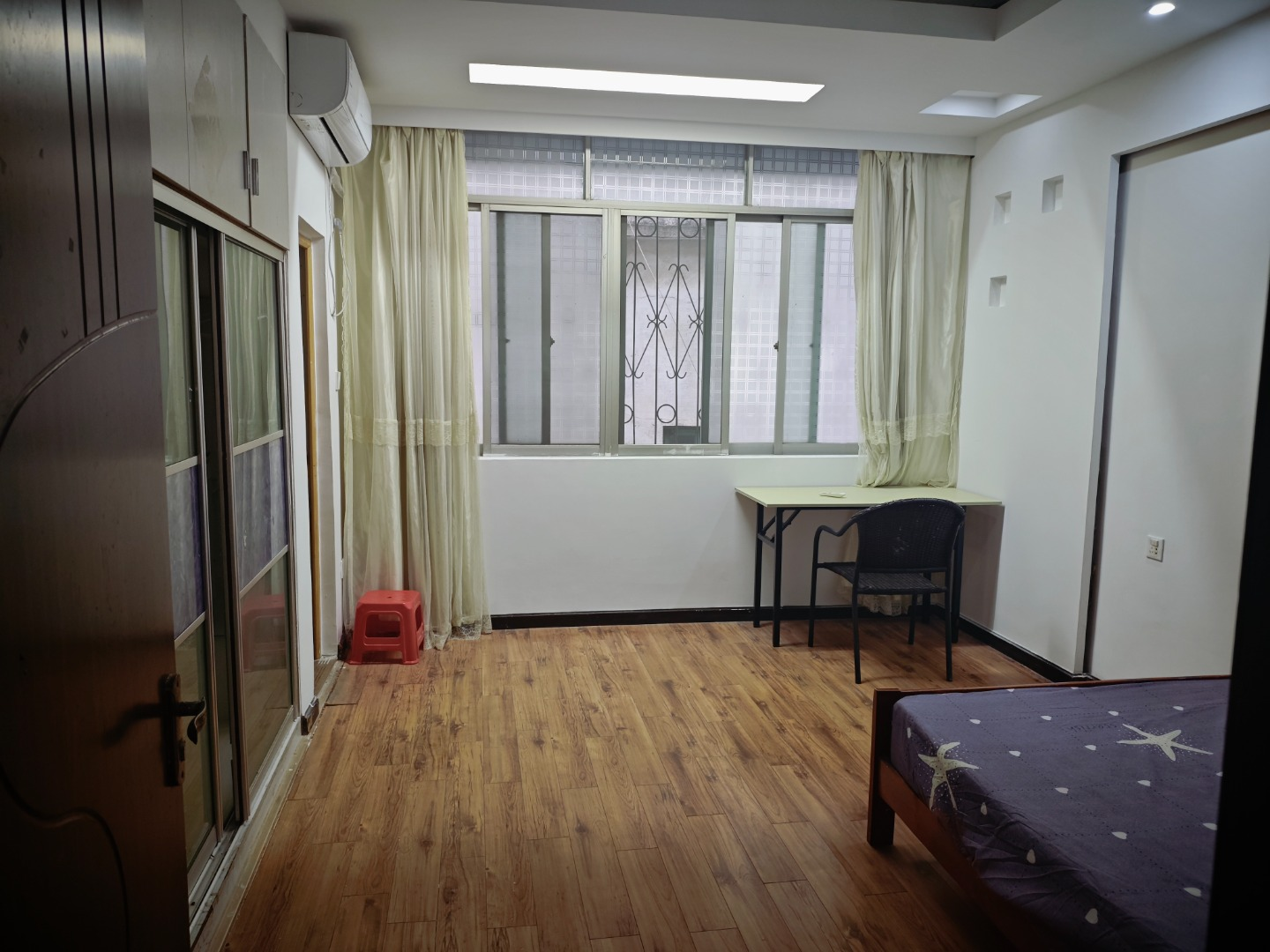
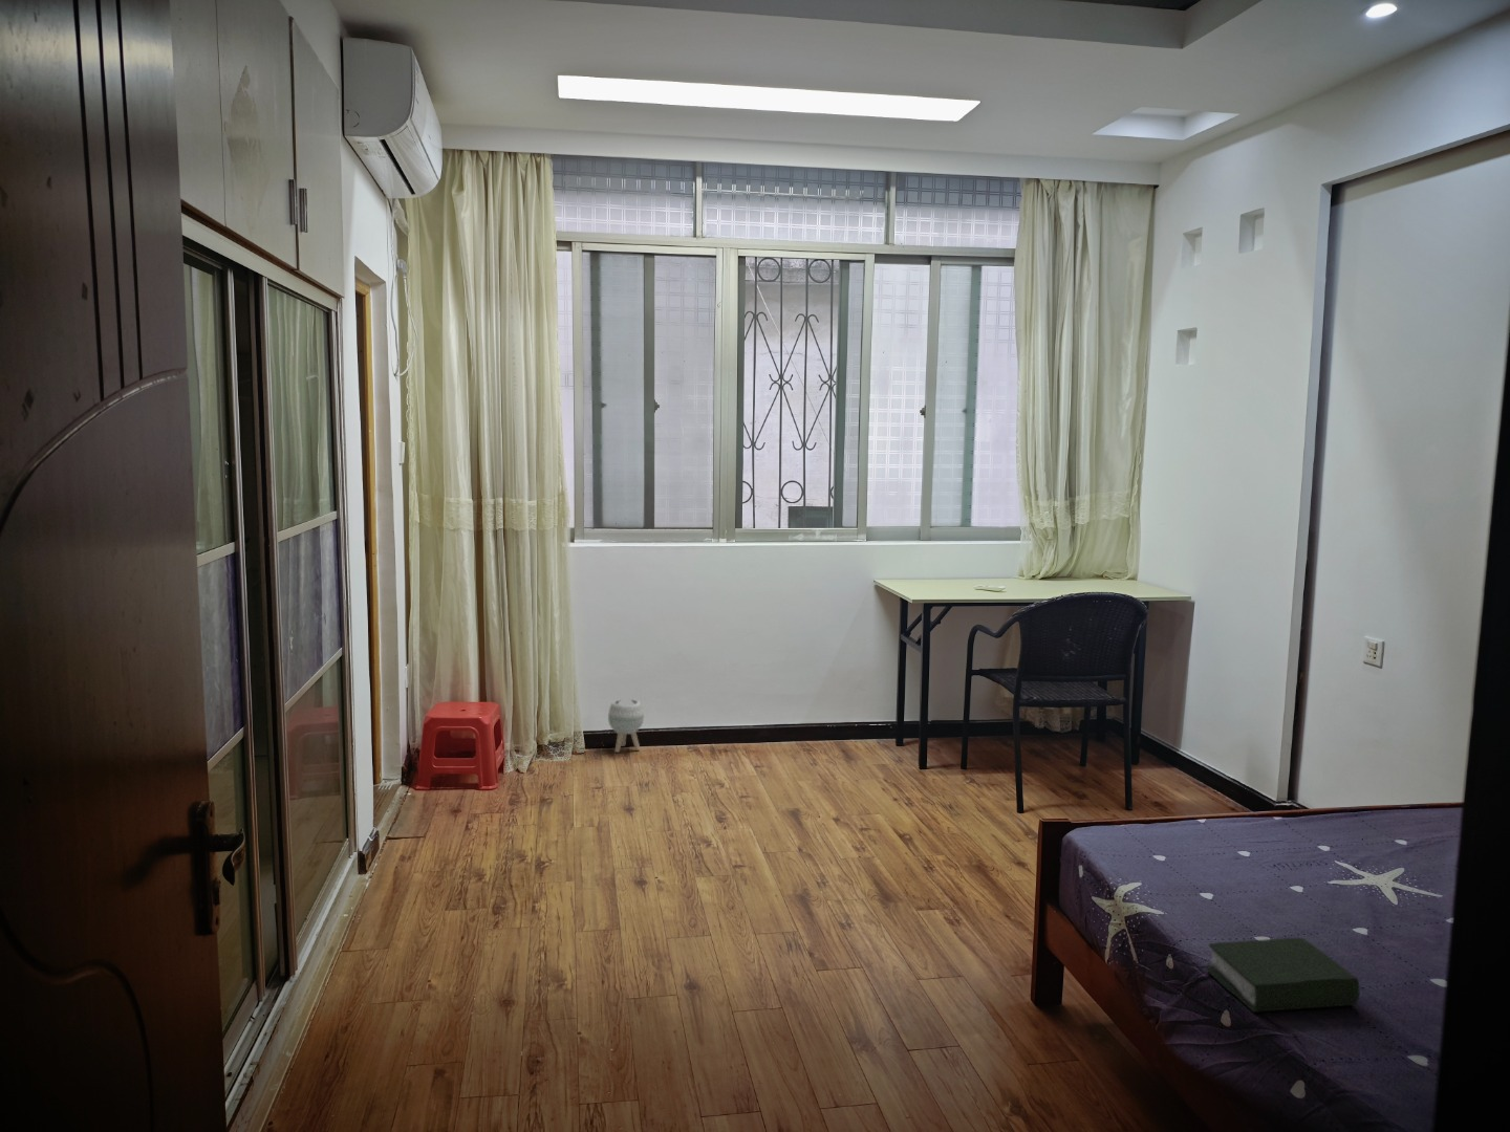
+ book (1279, 974)
+ planter (625, 725)
